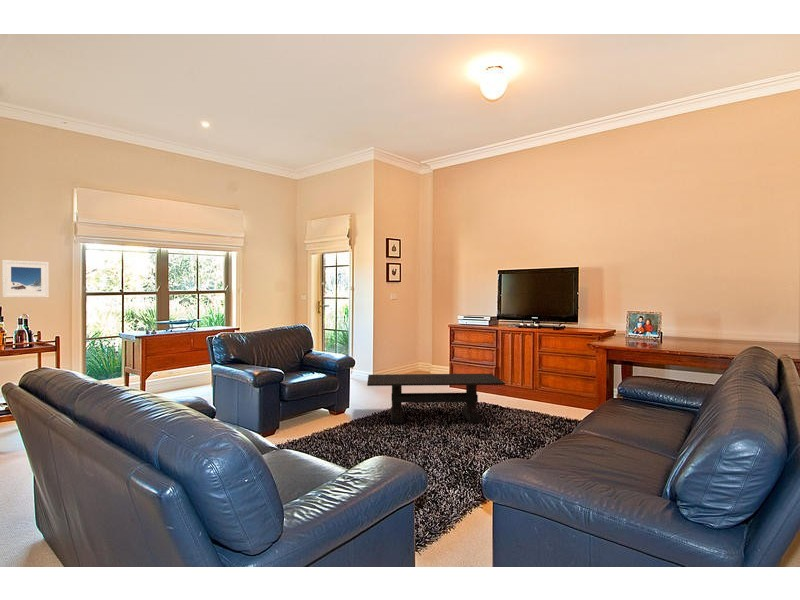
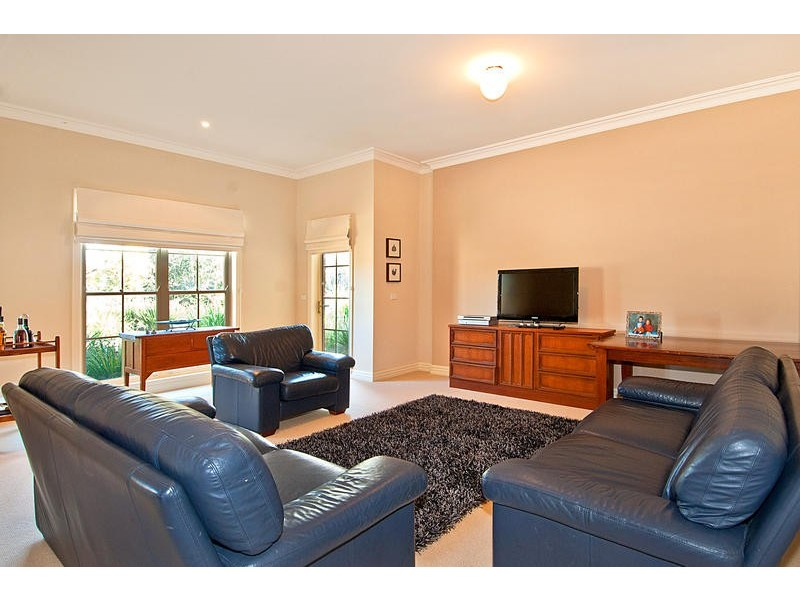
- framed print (26, 279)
- coffee table (433, 398)
